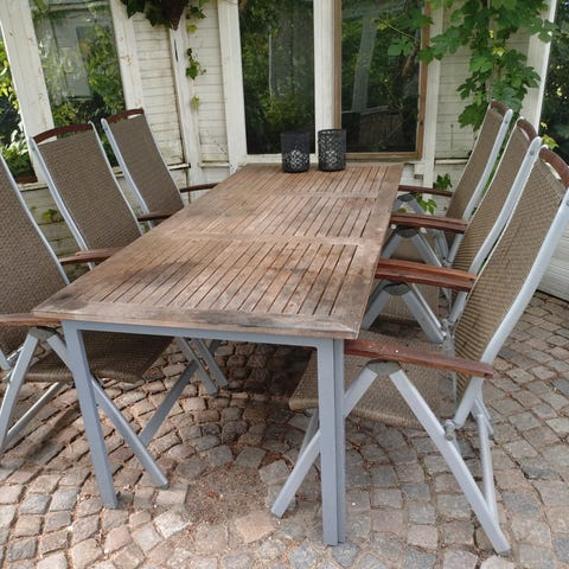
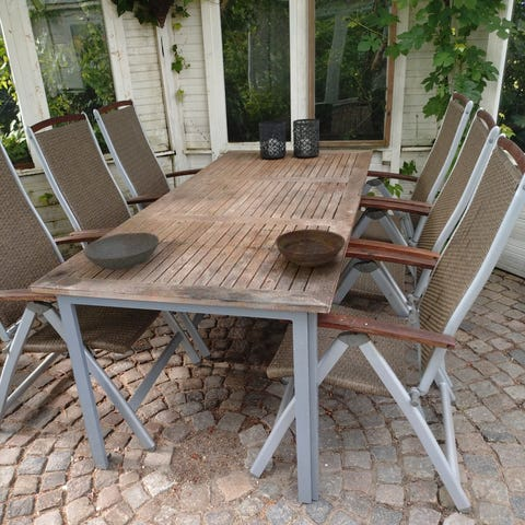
+ bowl (122, 253)
+ bowl (310, 250)
